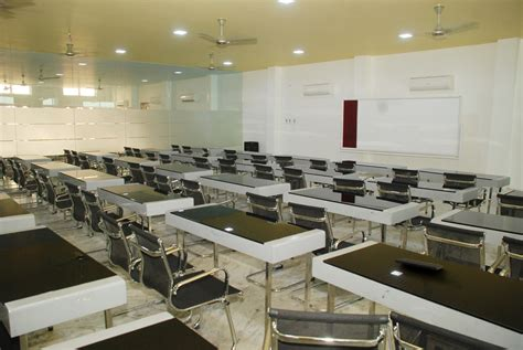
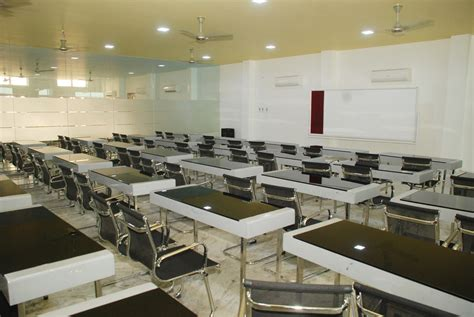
- notepad (418, 264)
